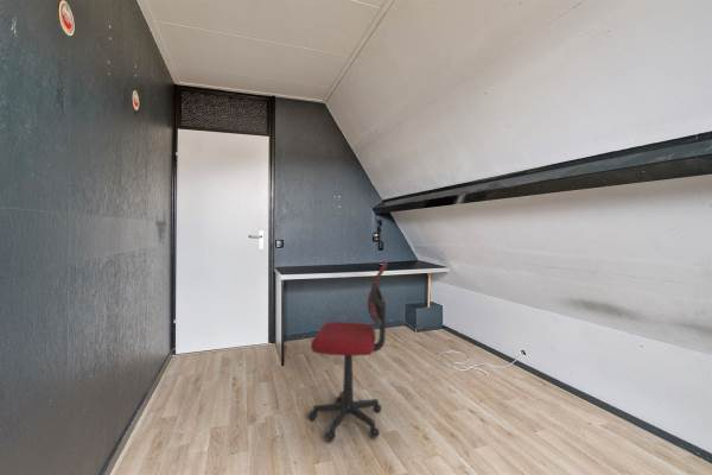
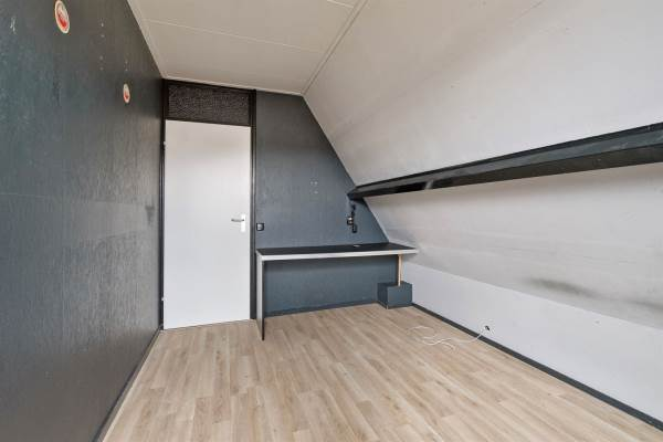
- chair (348, 341)
